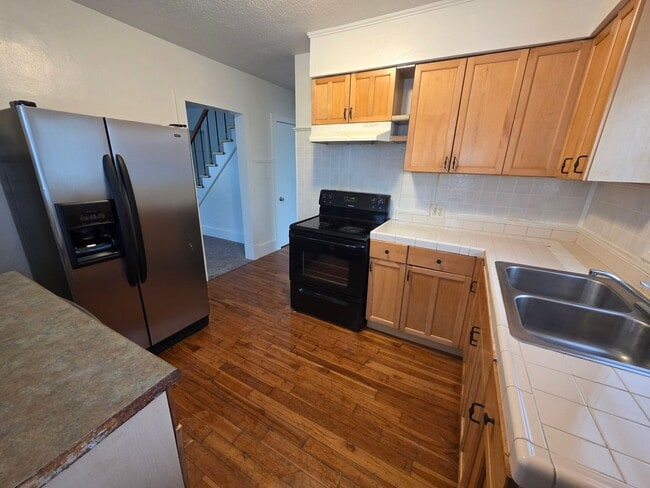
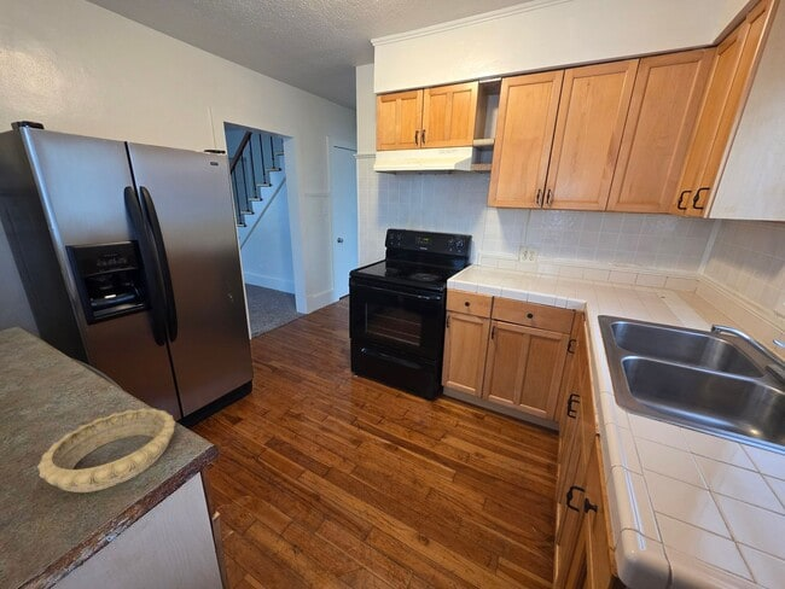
+ decorative bowl (111, 441)
